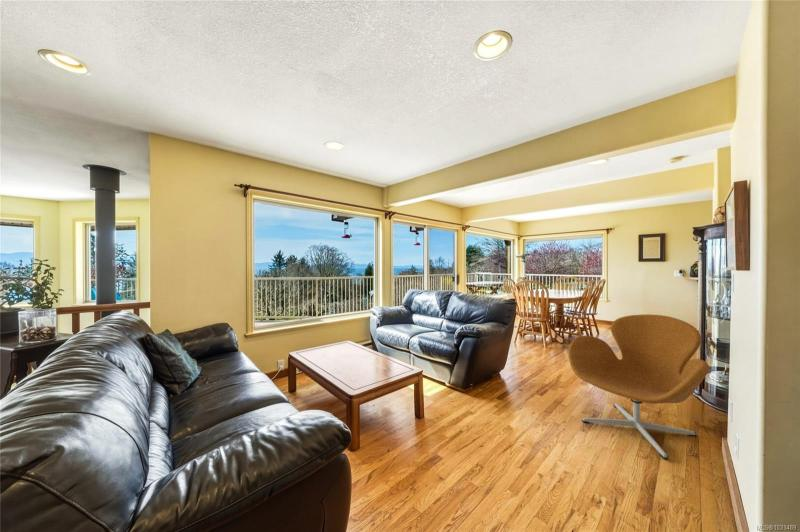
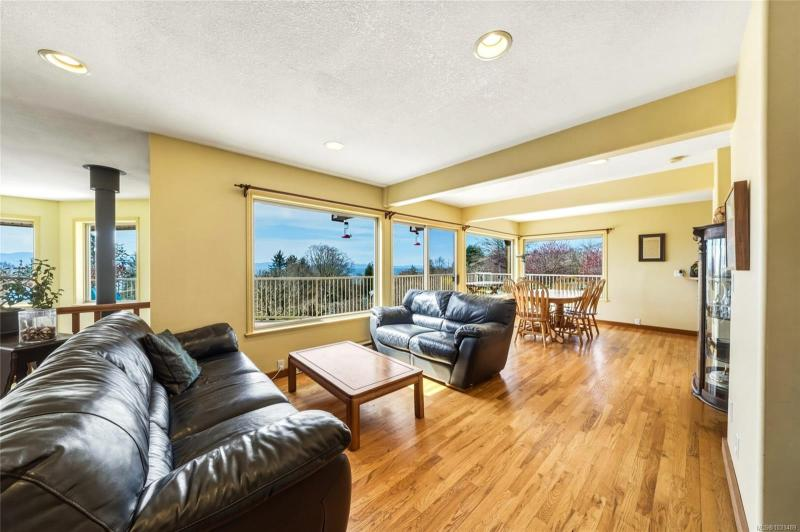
- armchair (637, 373)
